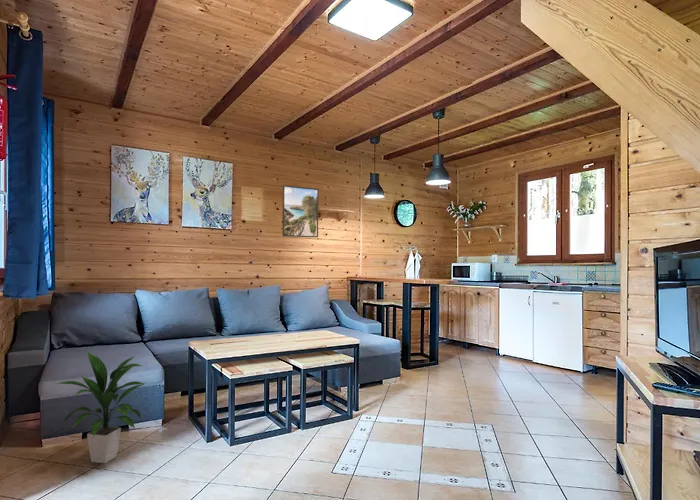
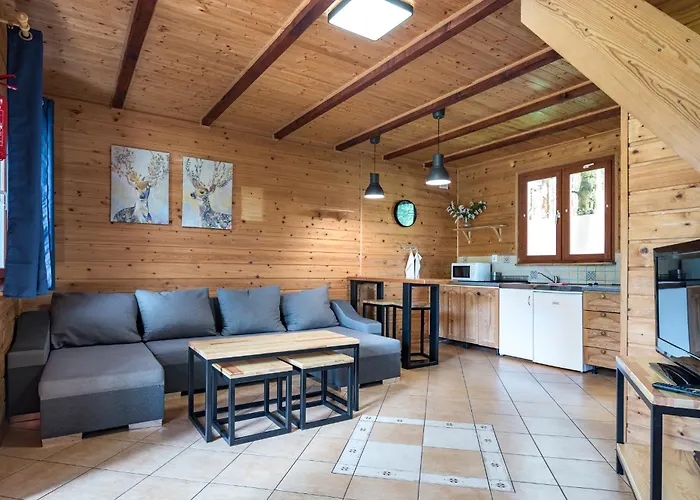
- indoor plant (109, 404)
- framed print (300, 212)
